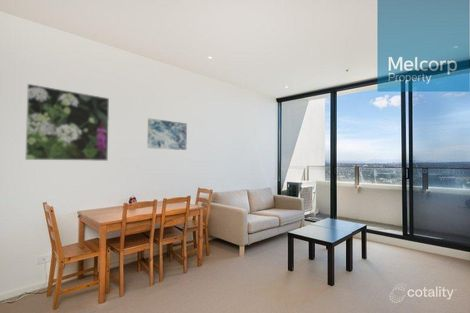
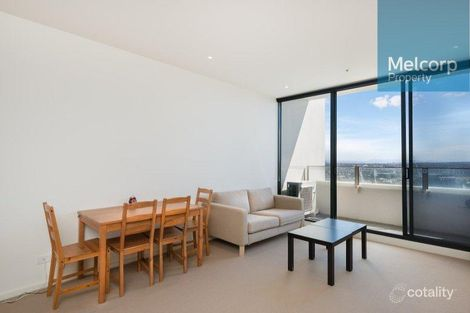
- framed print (71, 126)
- wall art (168, 135)
